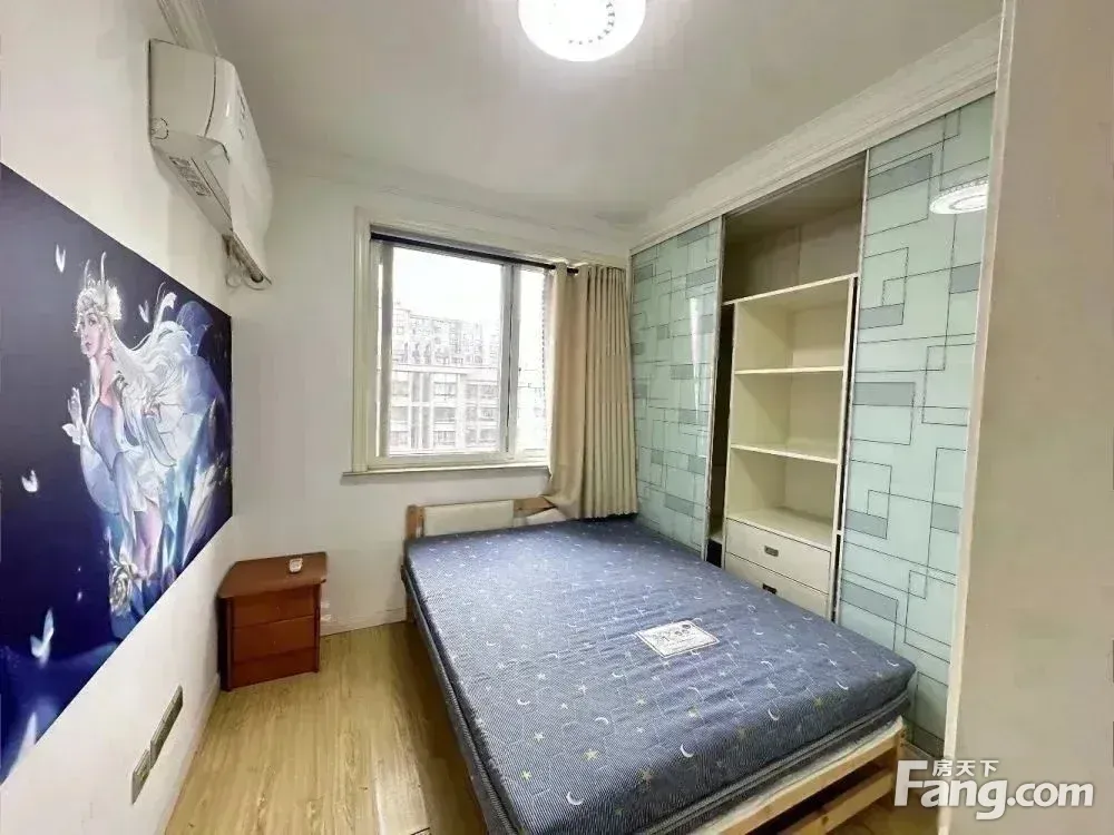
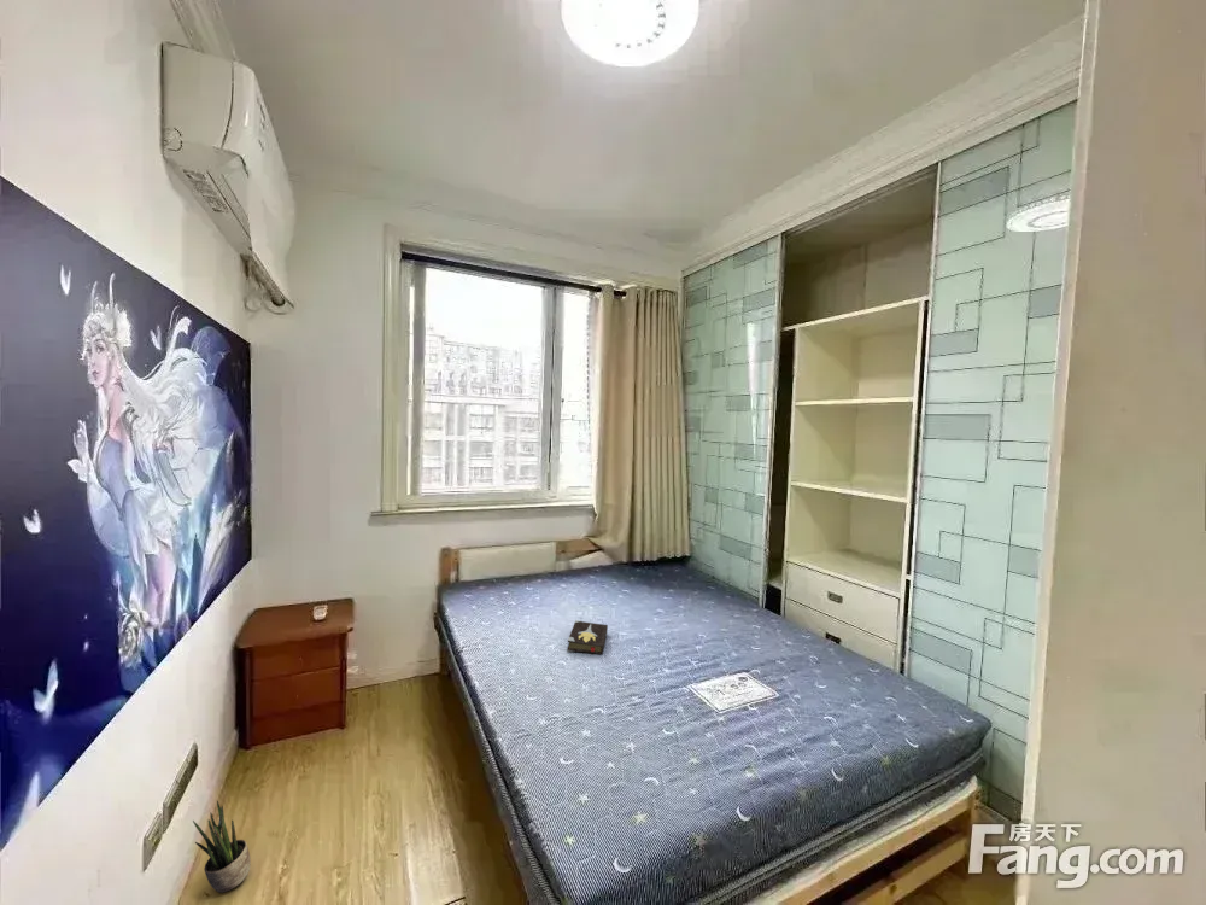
+ potted plant (222, 843)
+ hardback book (587, 636)
